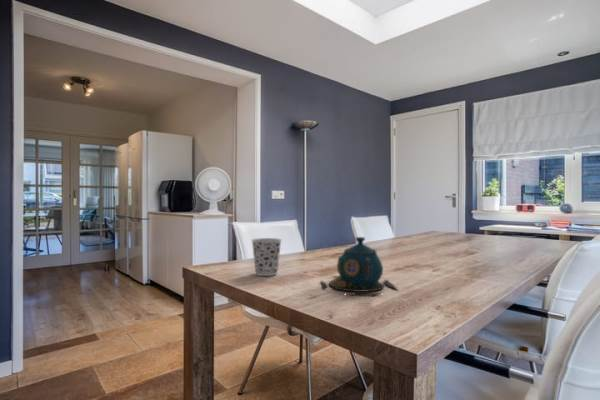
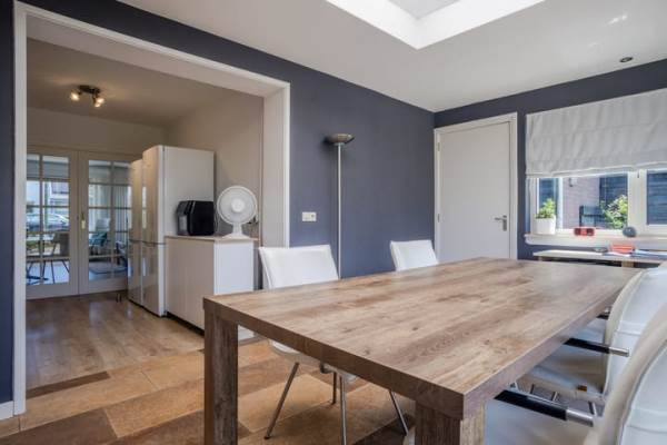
- teapot (357, 261)
- cup (266, 256)
